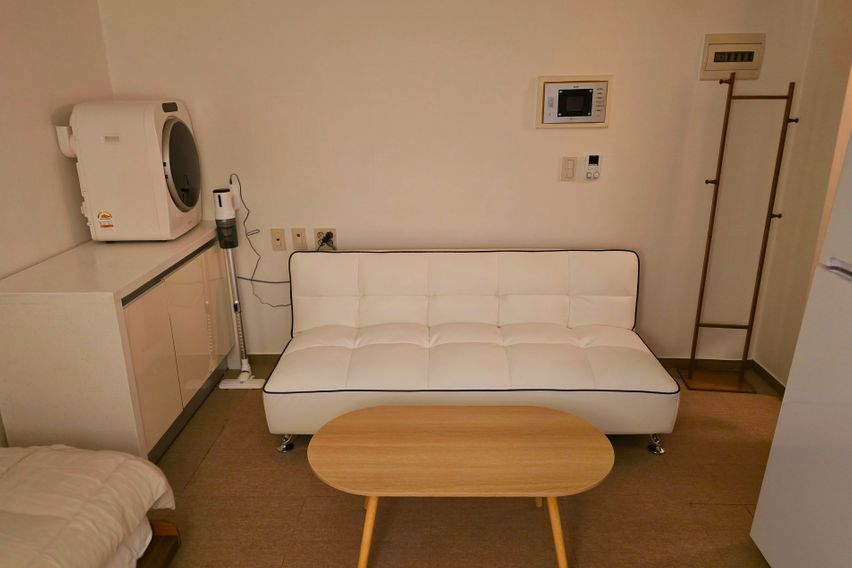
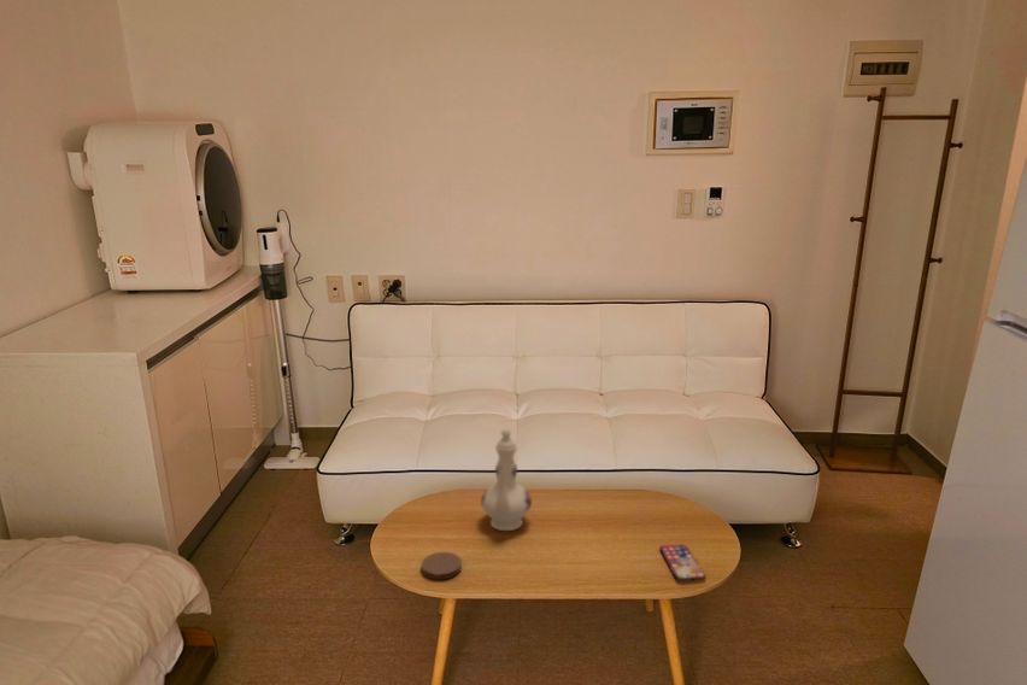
+ coaster (441, 564)
+ chinaware (505, 479)
+ smartphone (681, 562)
